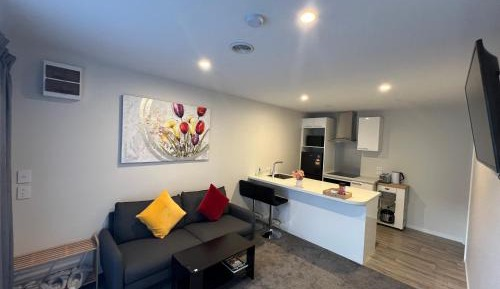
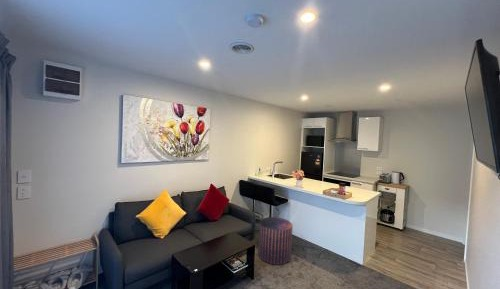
+ stool (275, 239)
